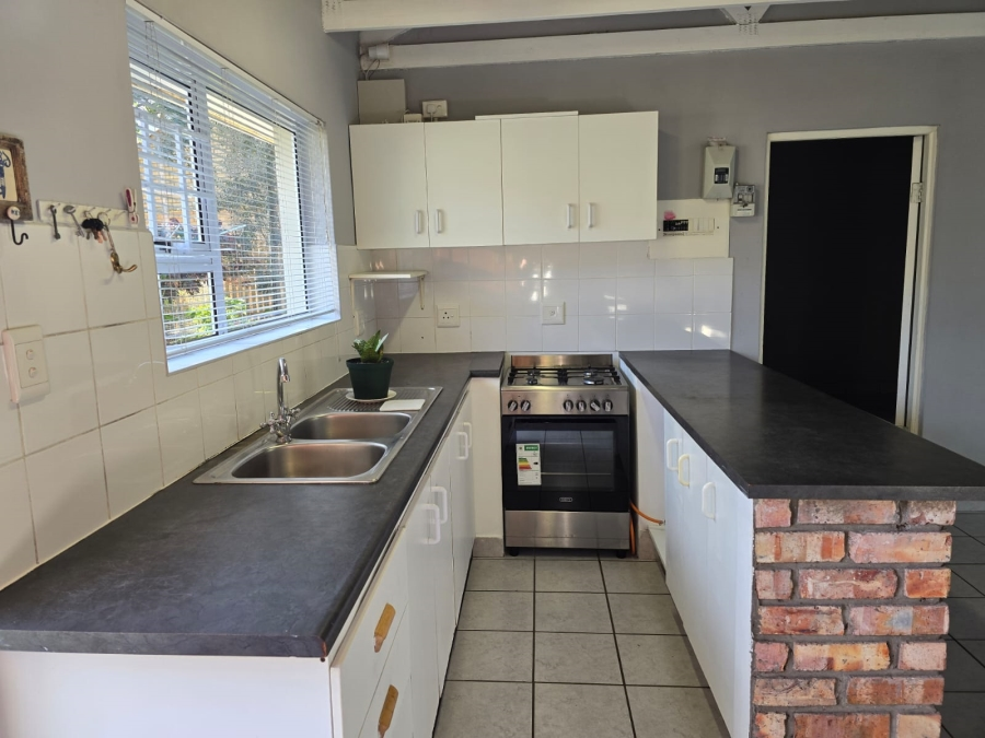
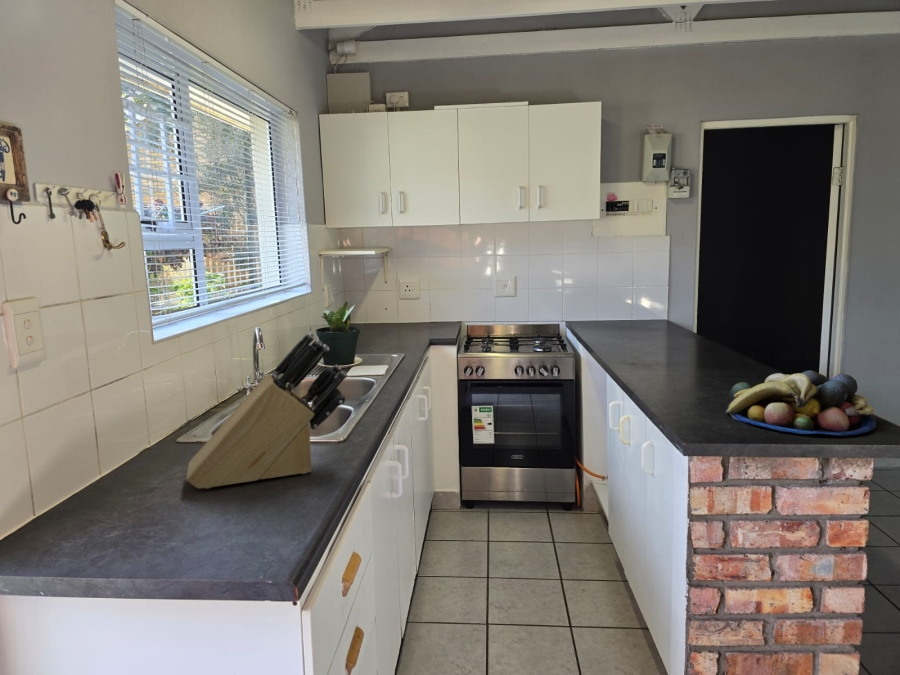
+ knife block (267, 405)
+ fruit bowl (799, 394)
